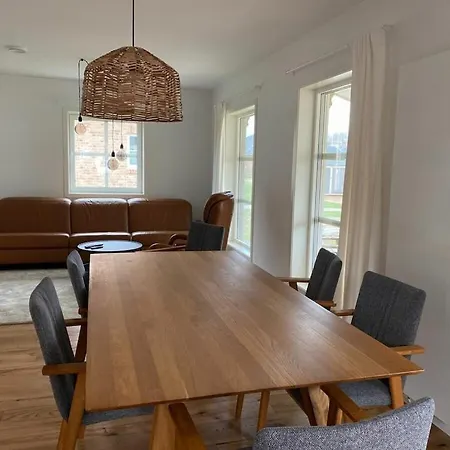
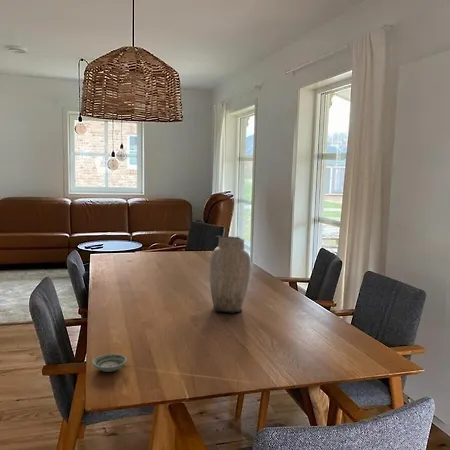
+ vase (229, 272)
+ saucer (109, 364)
